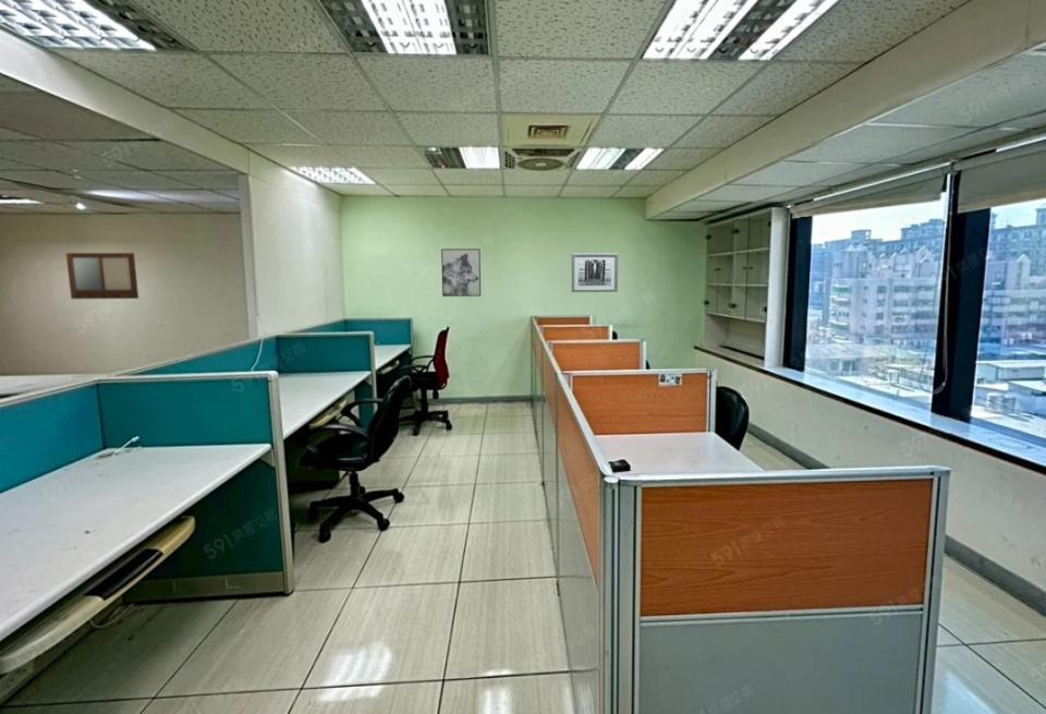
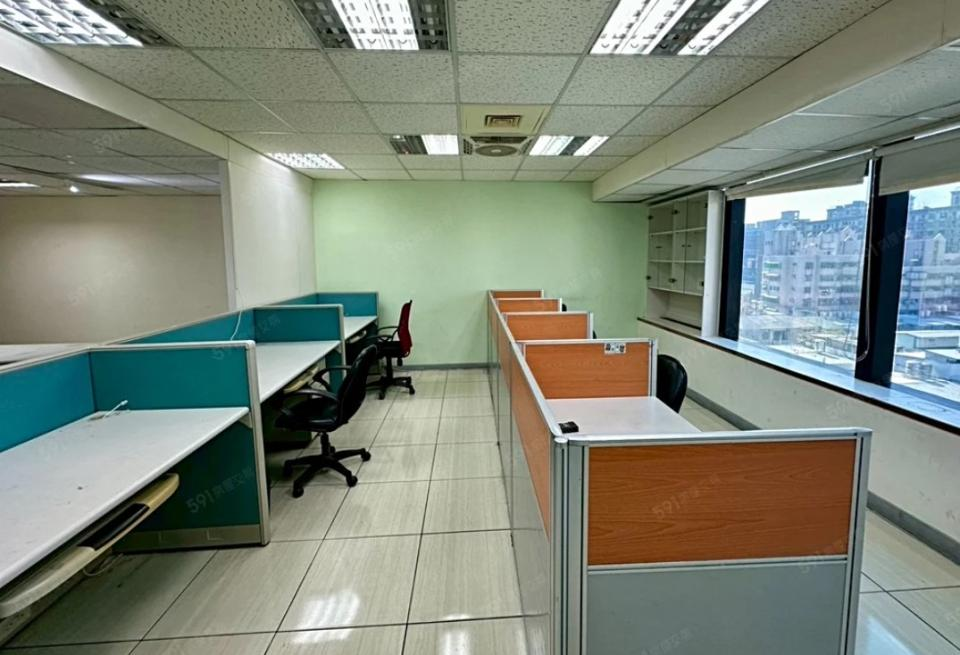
- wall art (594, 273)
- wall art (461, 273)
- writing board (100, 276)
